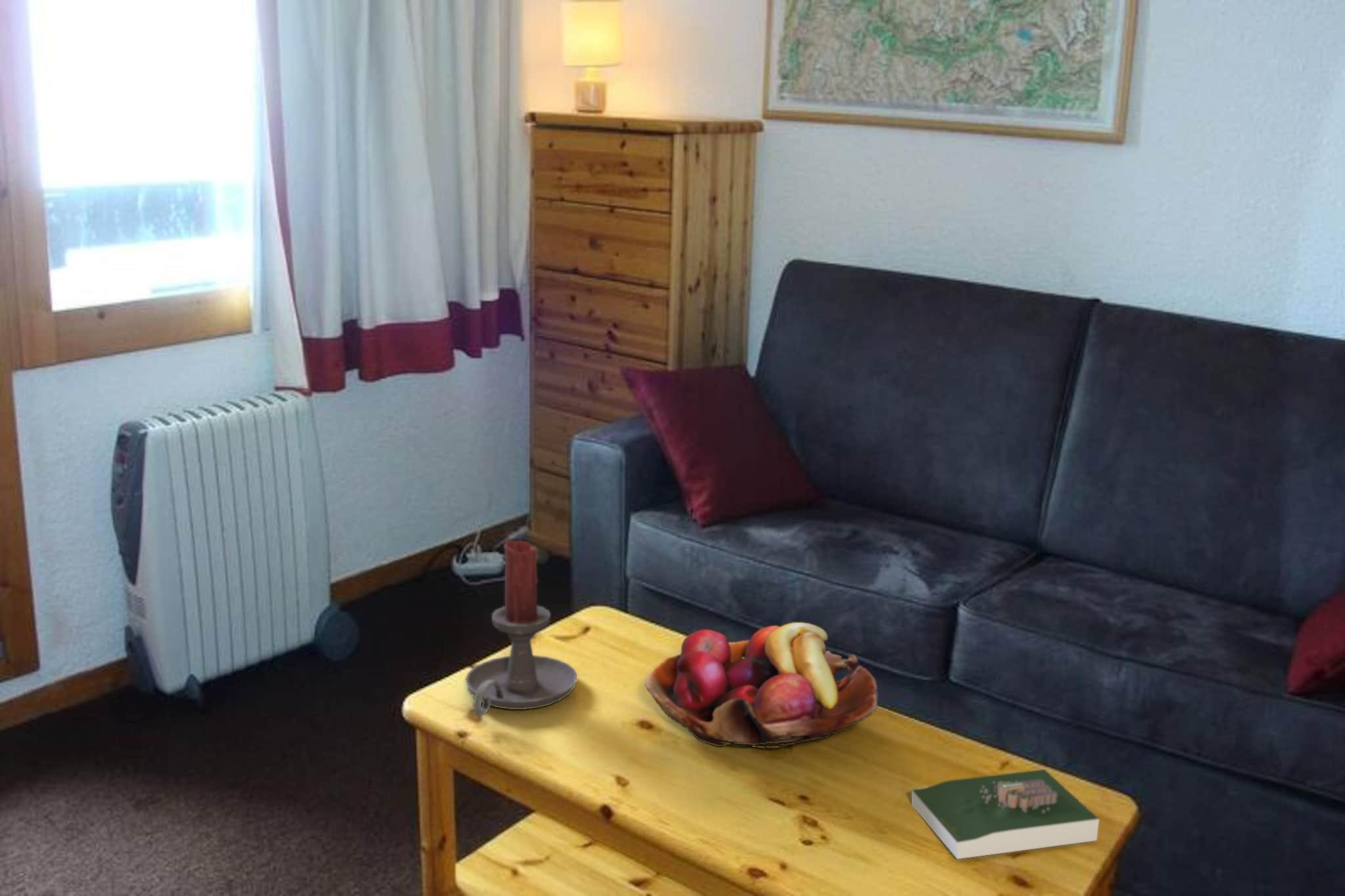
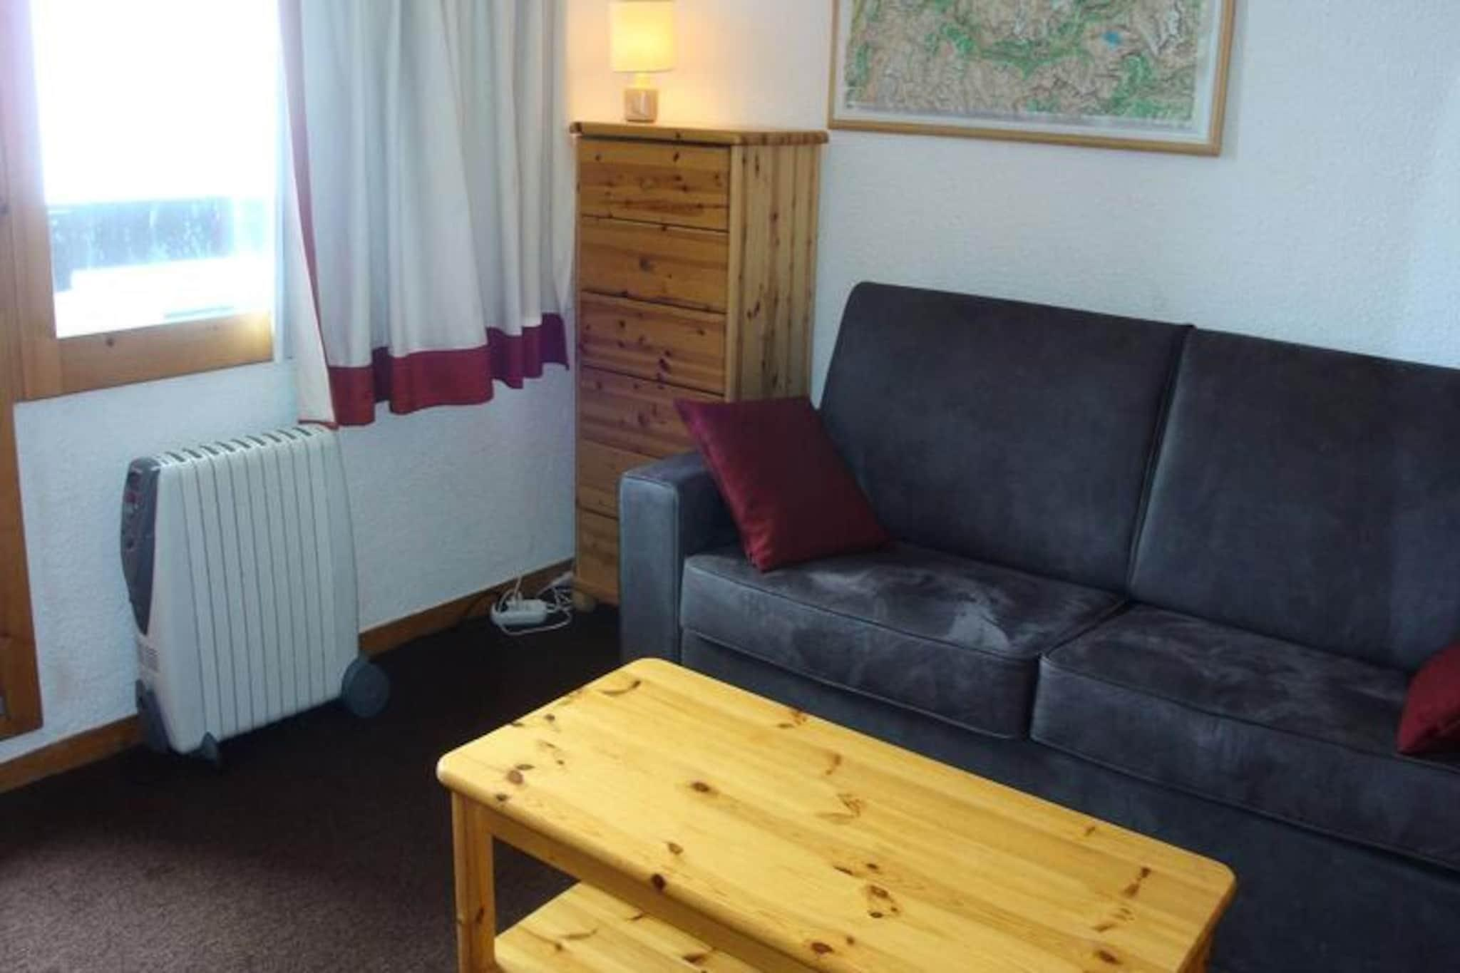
- candle holder (513, 622)
- book (1003, 804)
- fruit basket (767, 679)
